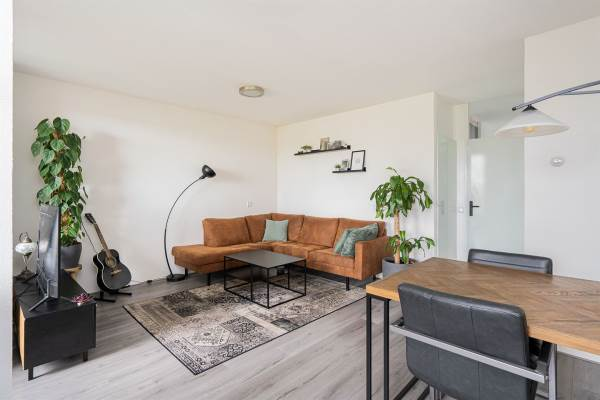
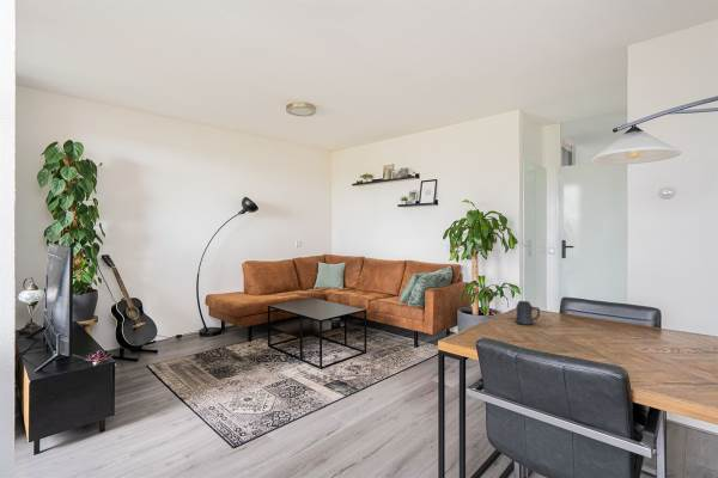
+ mug (527, 312)
